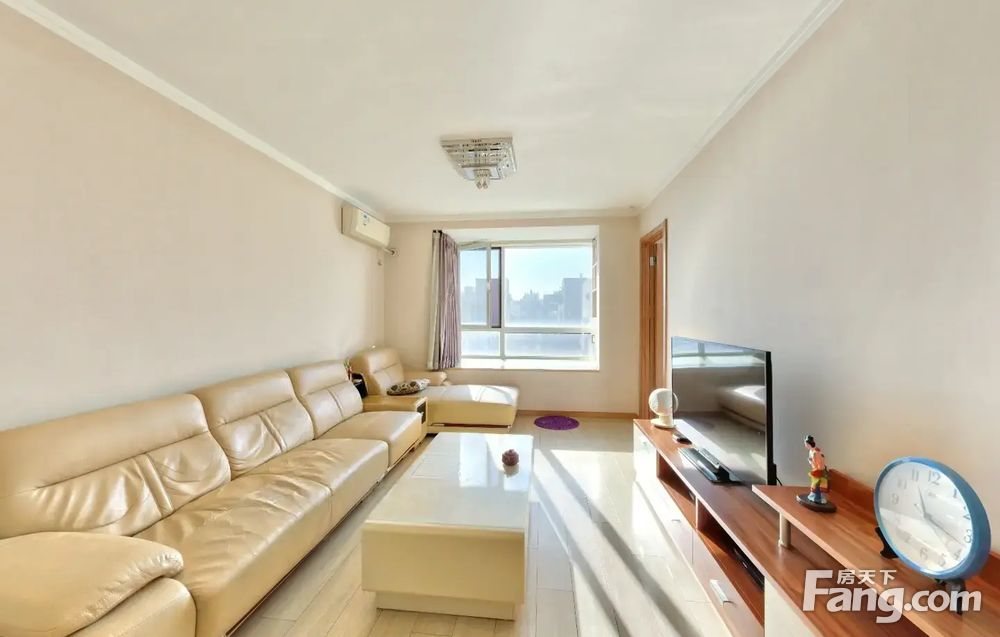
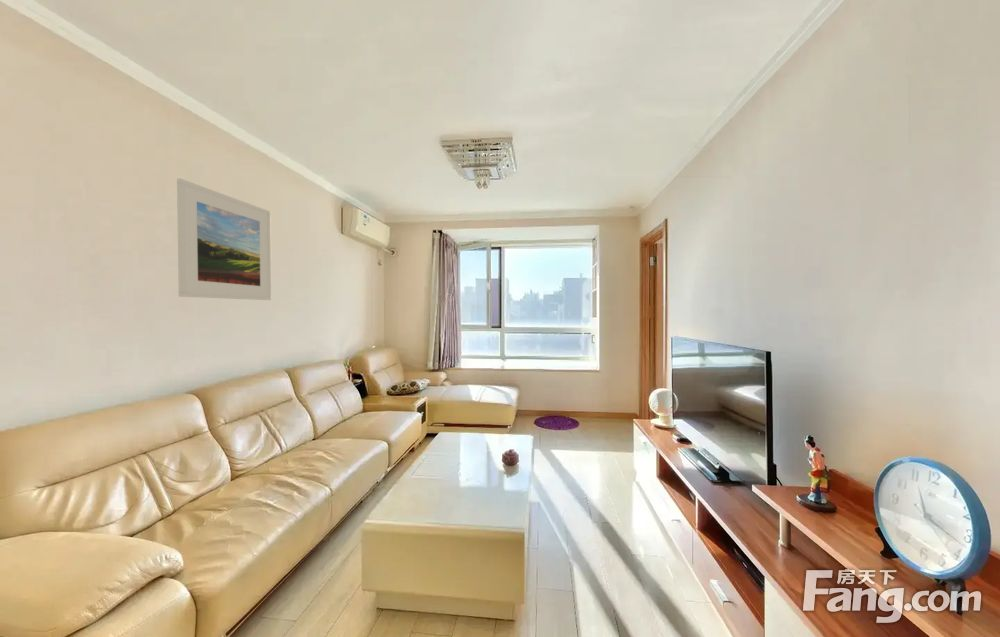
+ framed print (230, 248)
